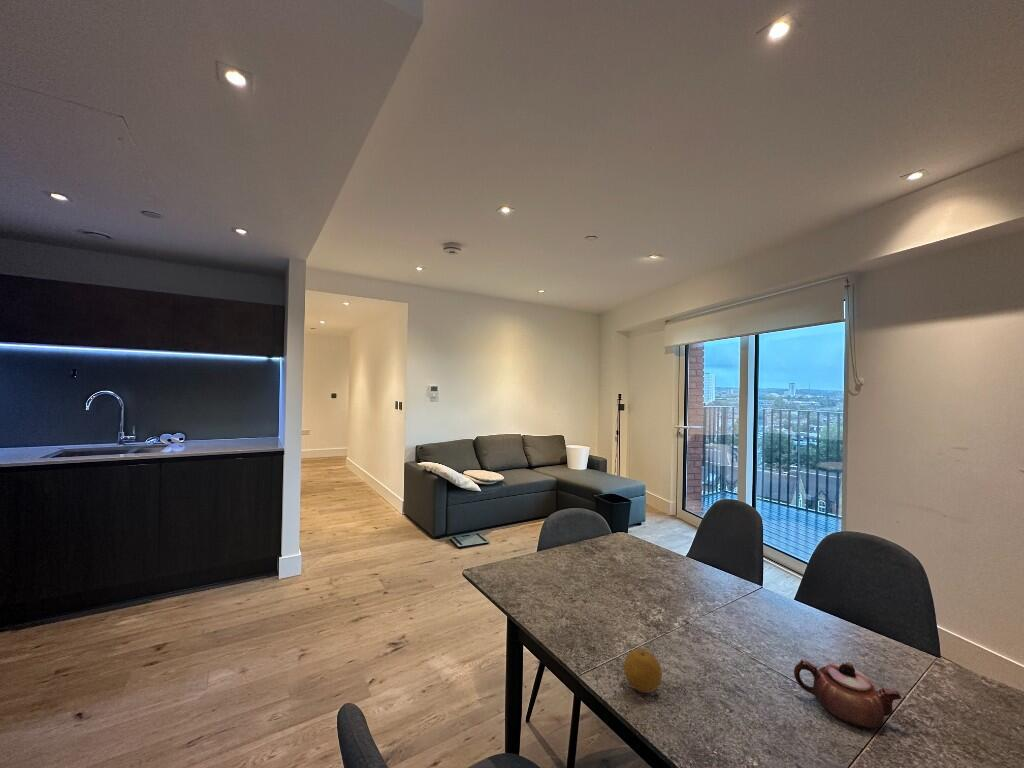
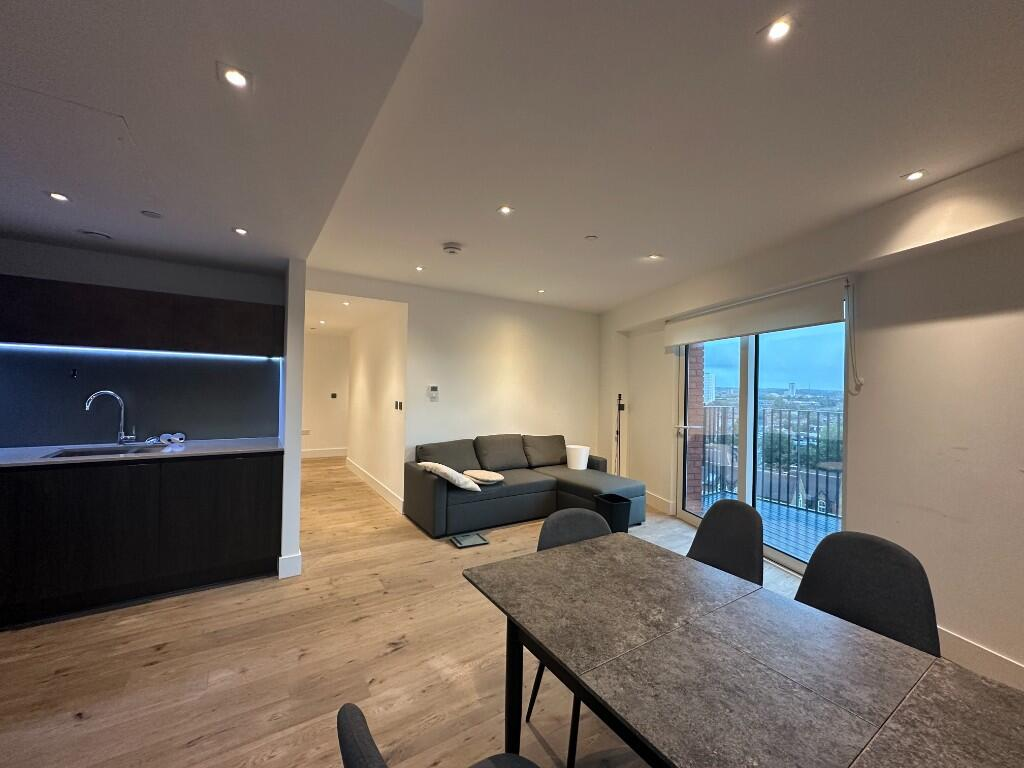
- fruit (642, 670)
- teapot (844, 685)
